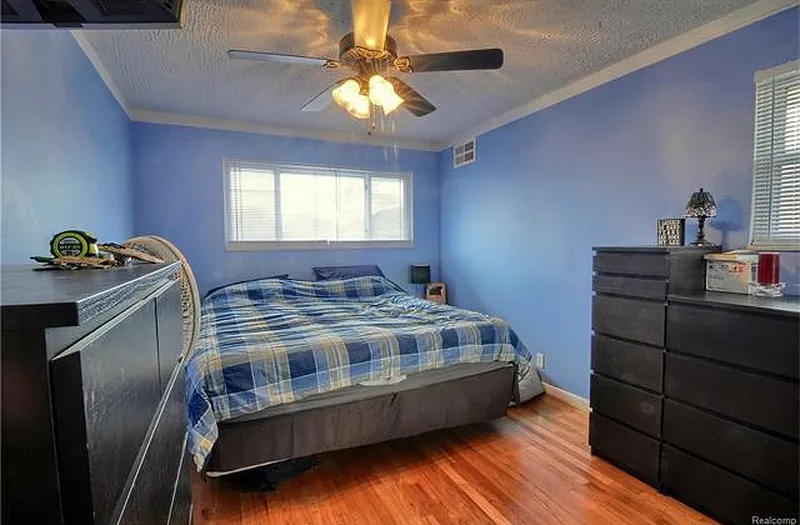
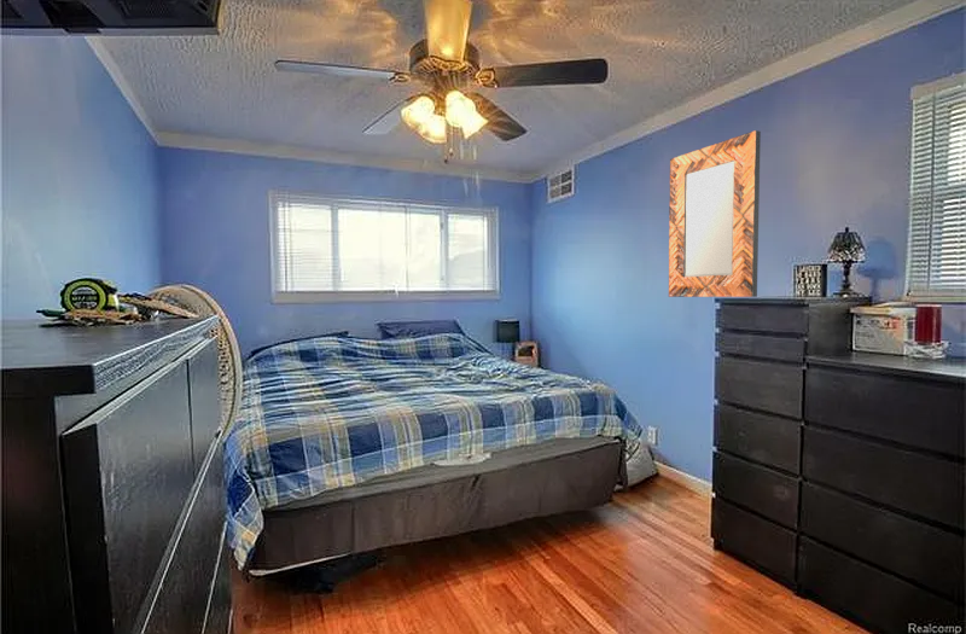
+ home mirror (709, 222)
